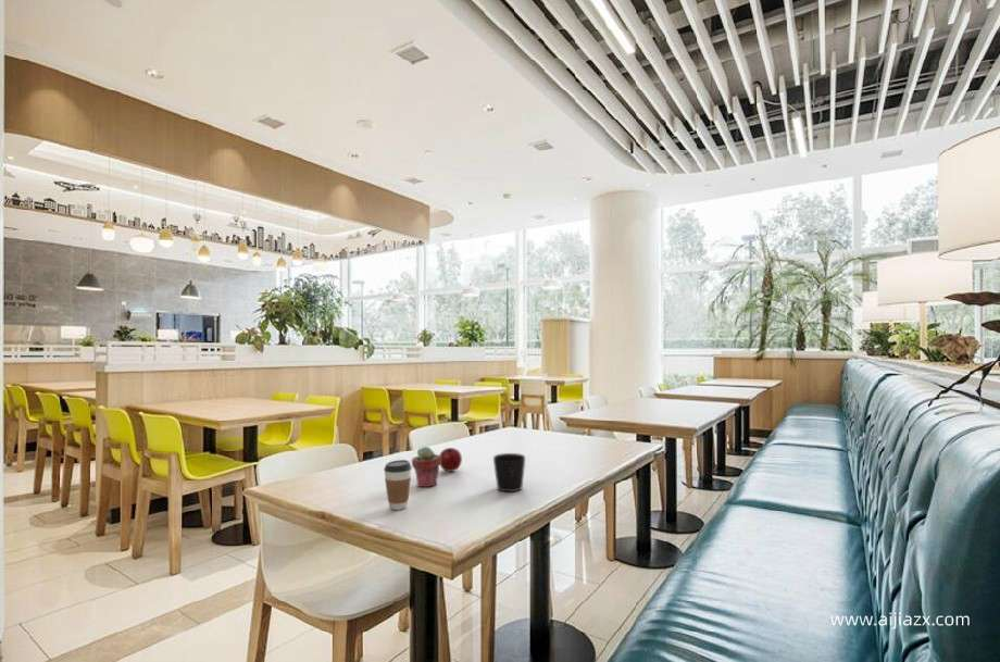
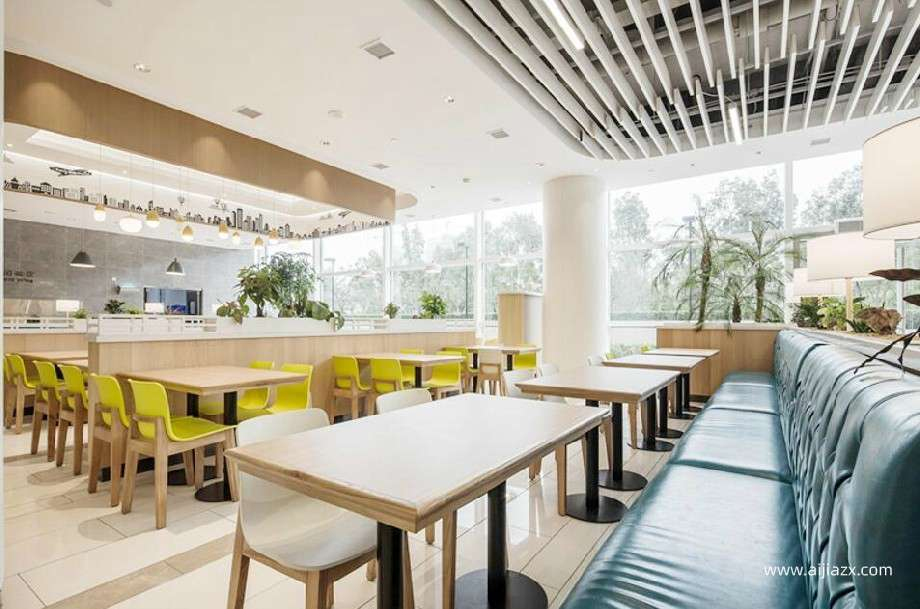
- potted succulent (426, 465)
- cup (510, 473)
- coffee cup (398, 485)
- apple (450, 459)
